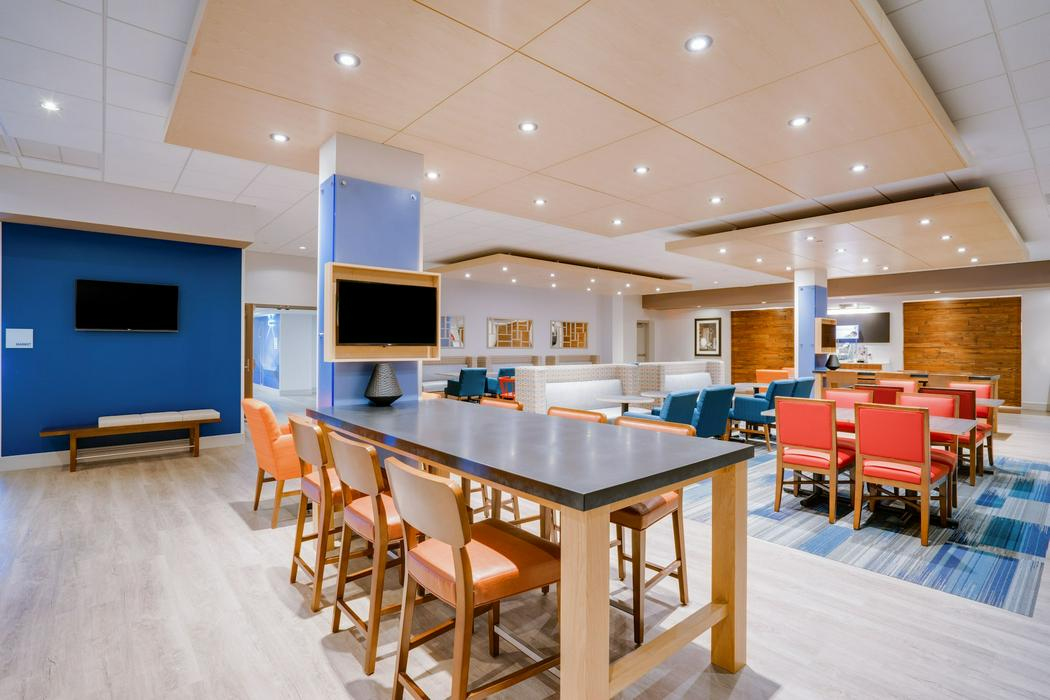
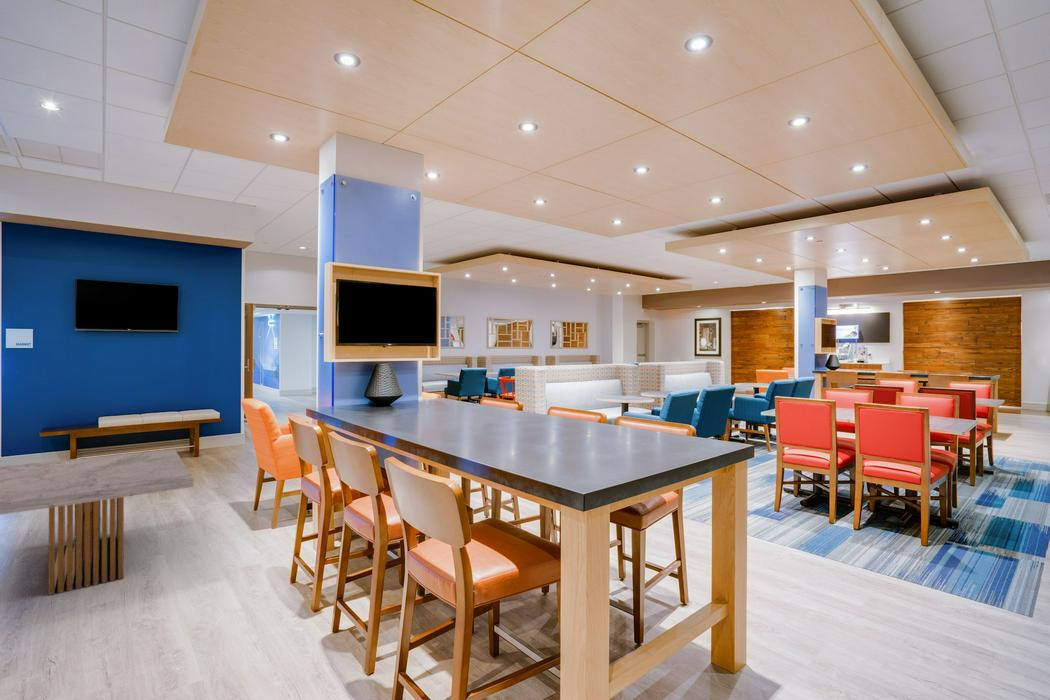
+ coffee table (89, 516)
